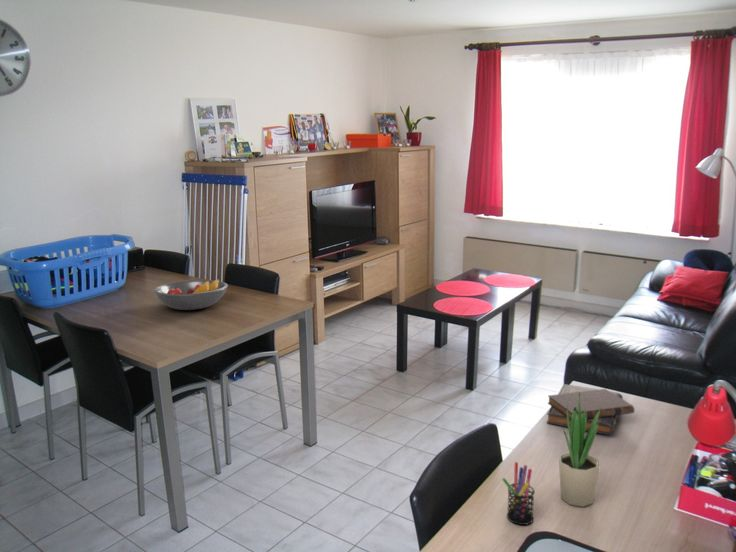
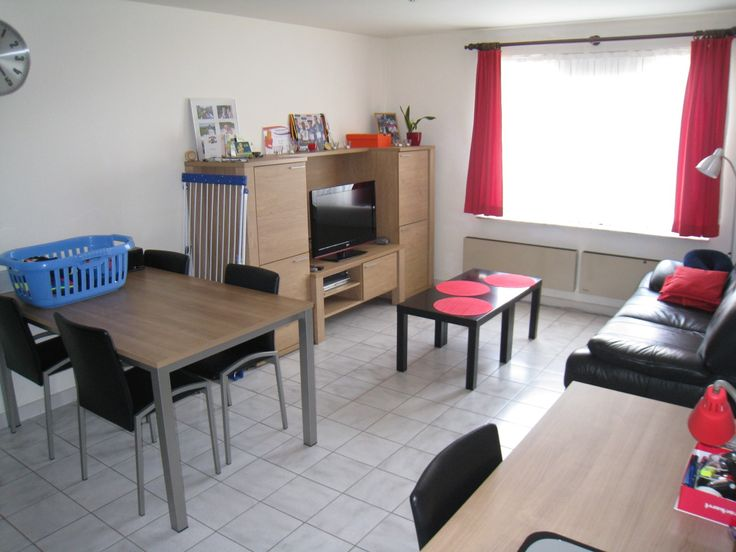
- fruit bowl (191, 294)
- pen holder (517, 492)
- potted plant (580, 447)
- diary (591, 406)
